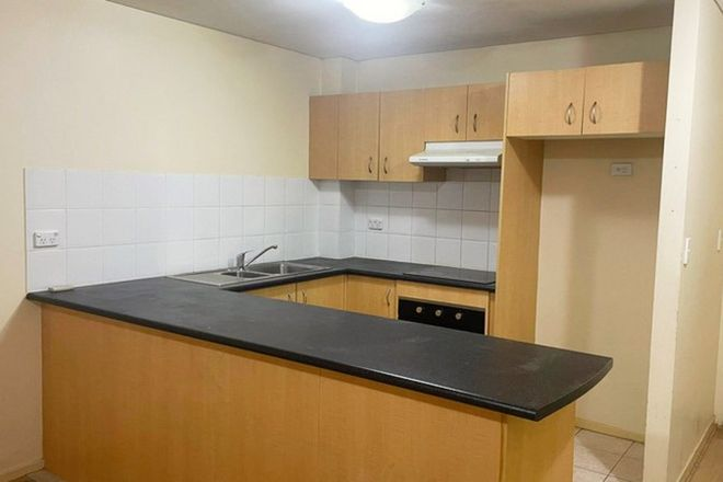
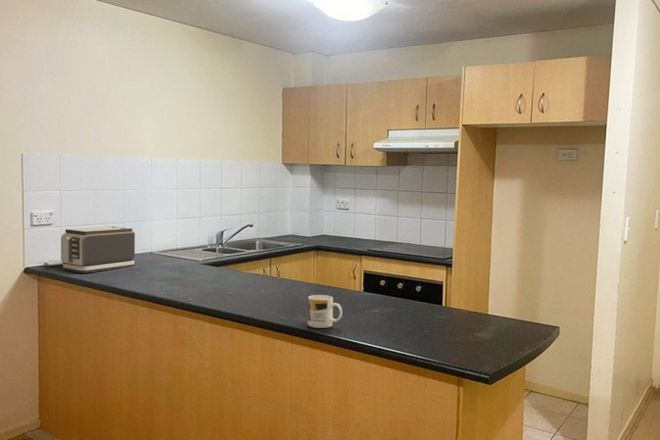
+ toaster (97, 248)
+ mug (324, 311)
